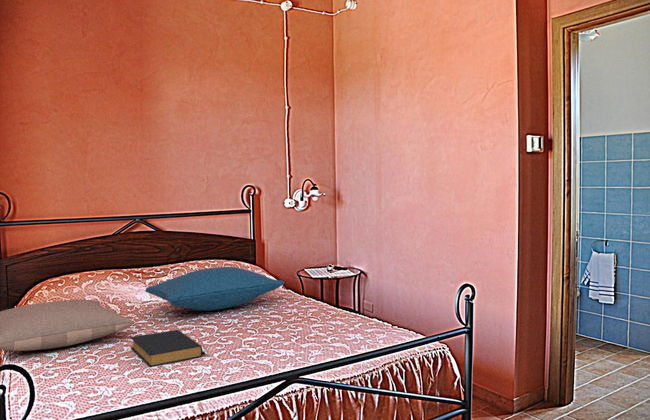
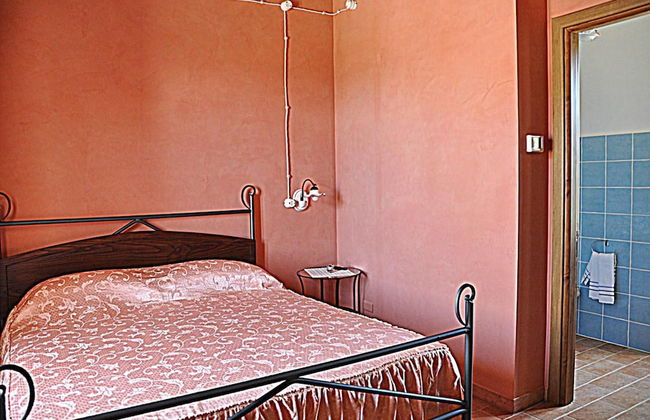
- hardback book (165, 346)
- pillow (53, 321)
- pillow (216, 288)
